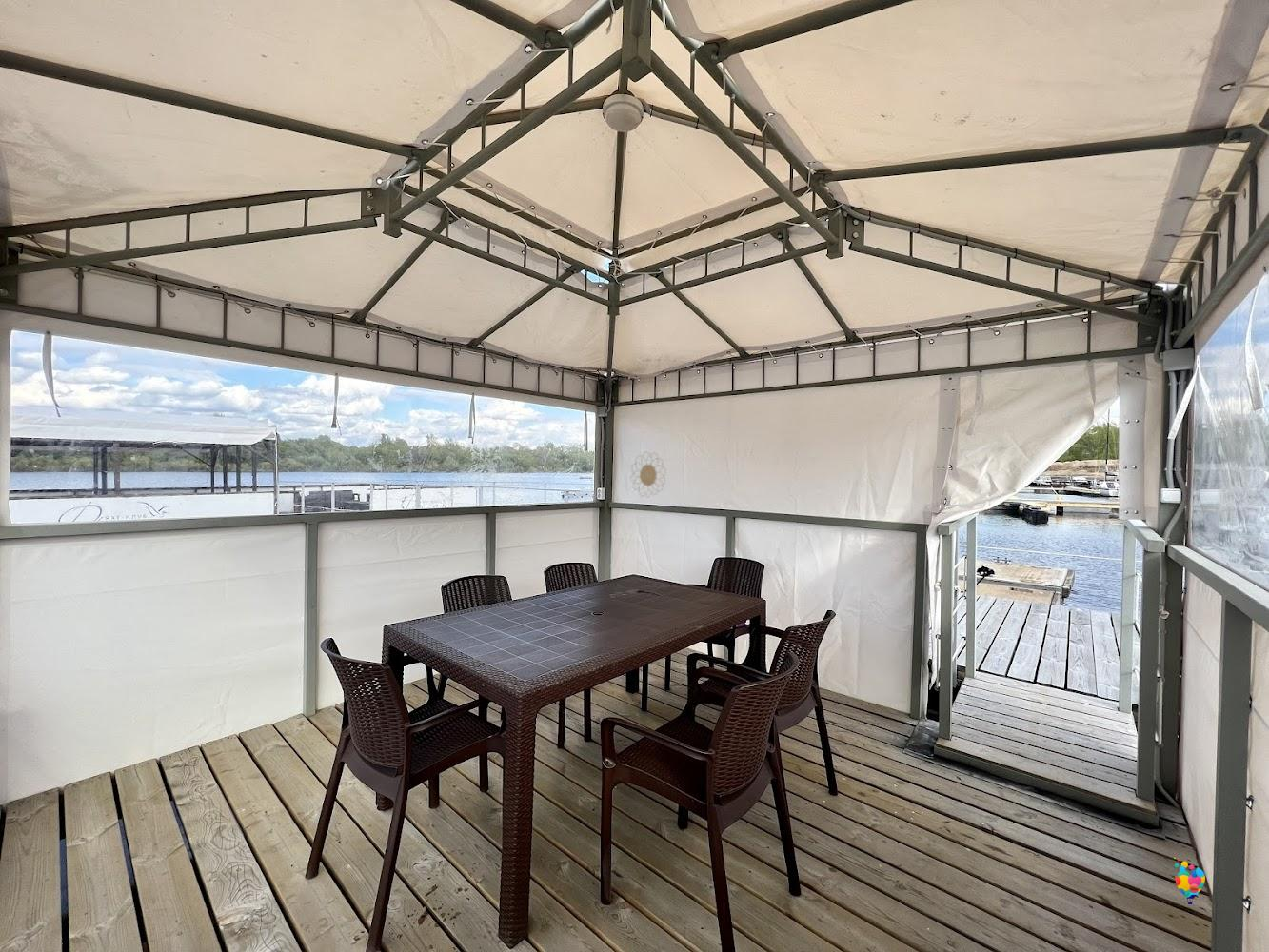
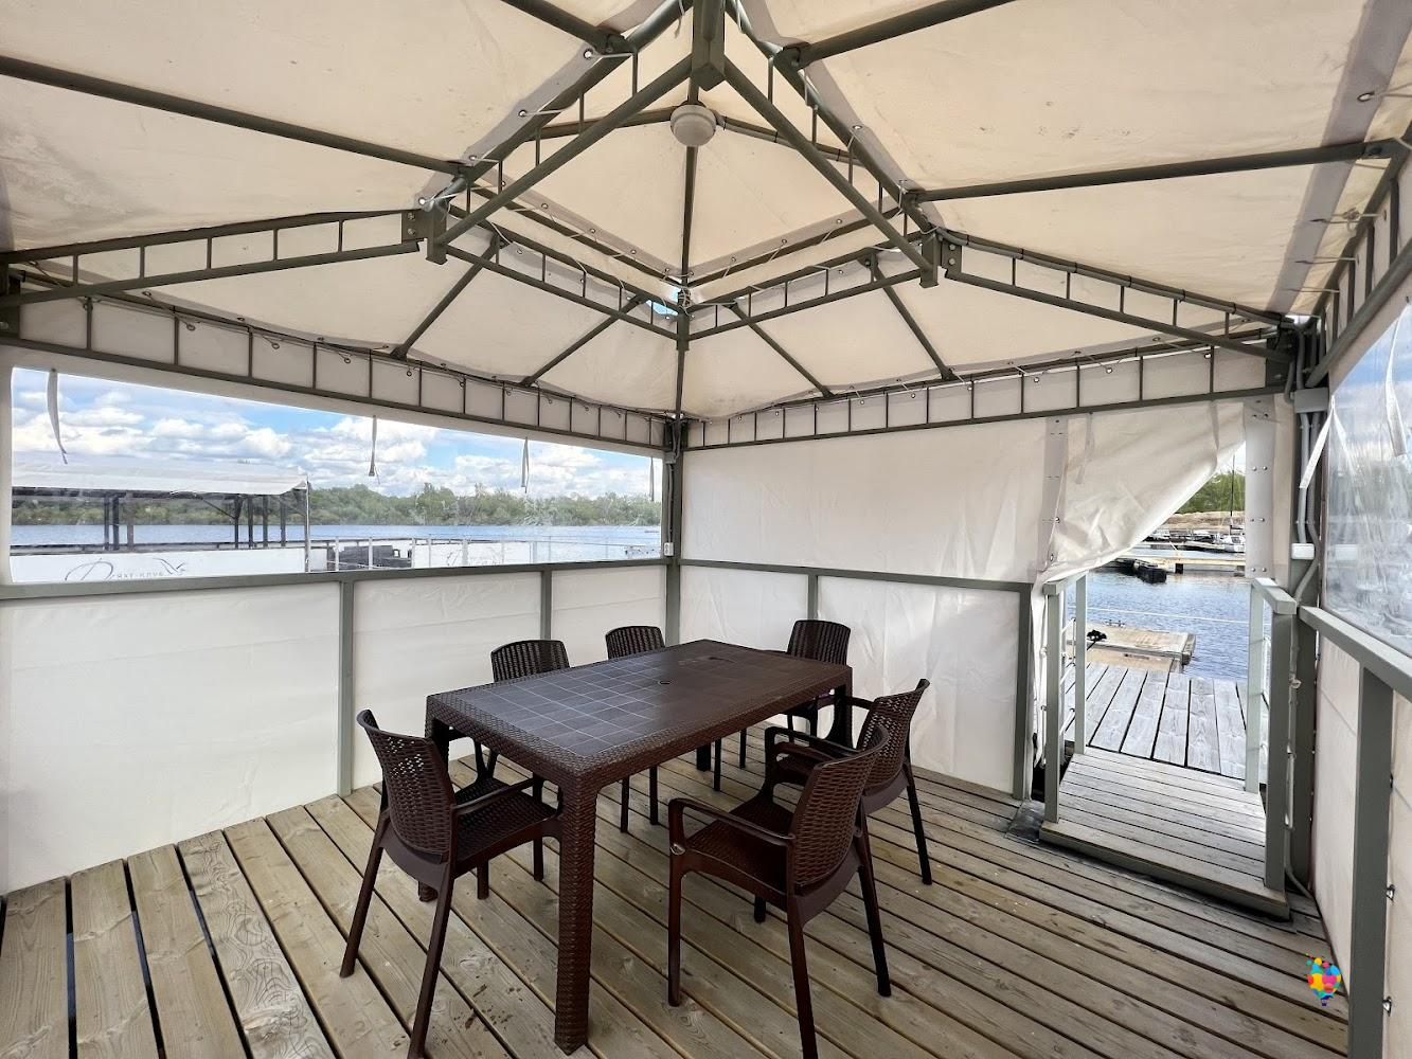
- decorative wall piece (647, 474)
